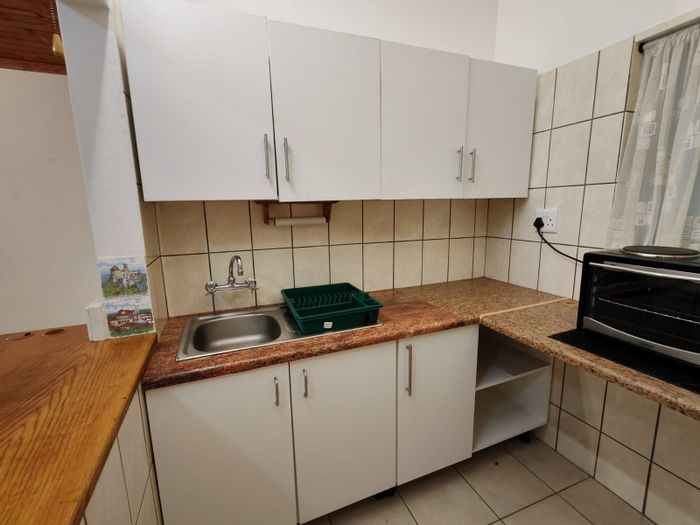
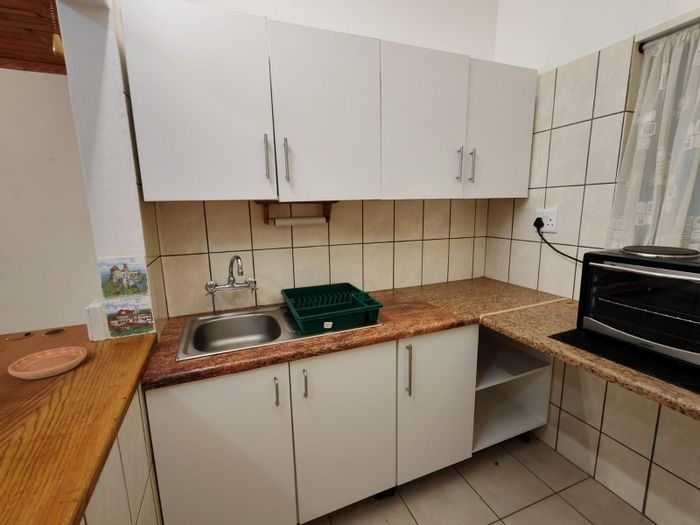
+ saucer (50, 363)
